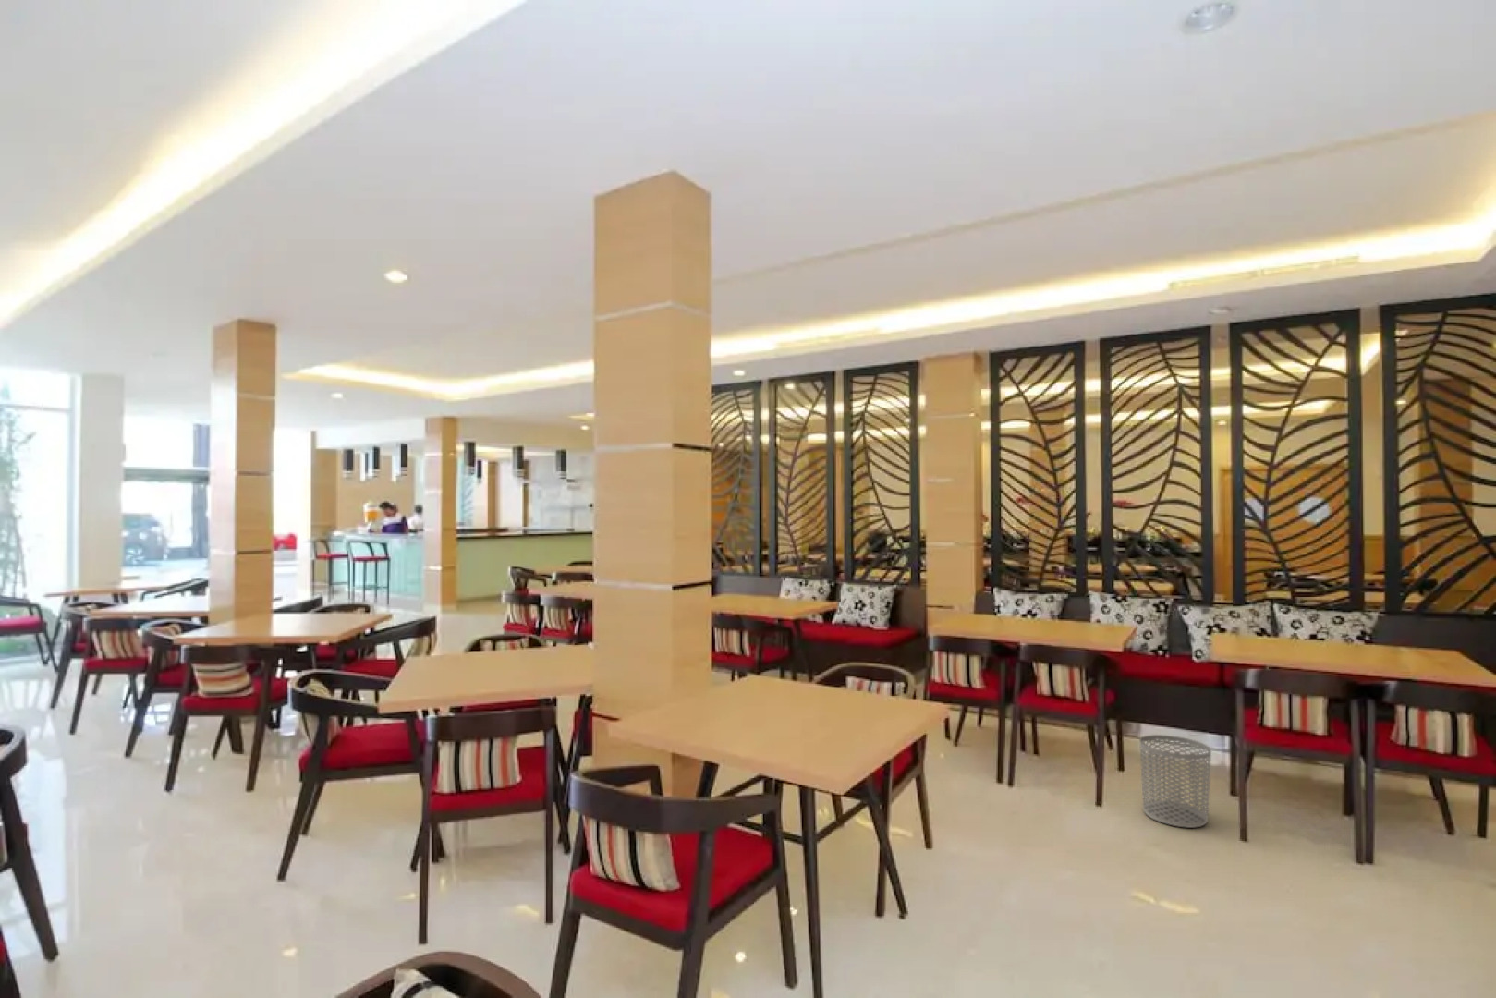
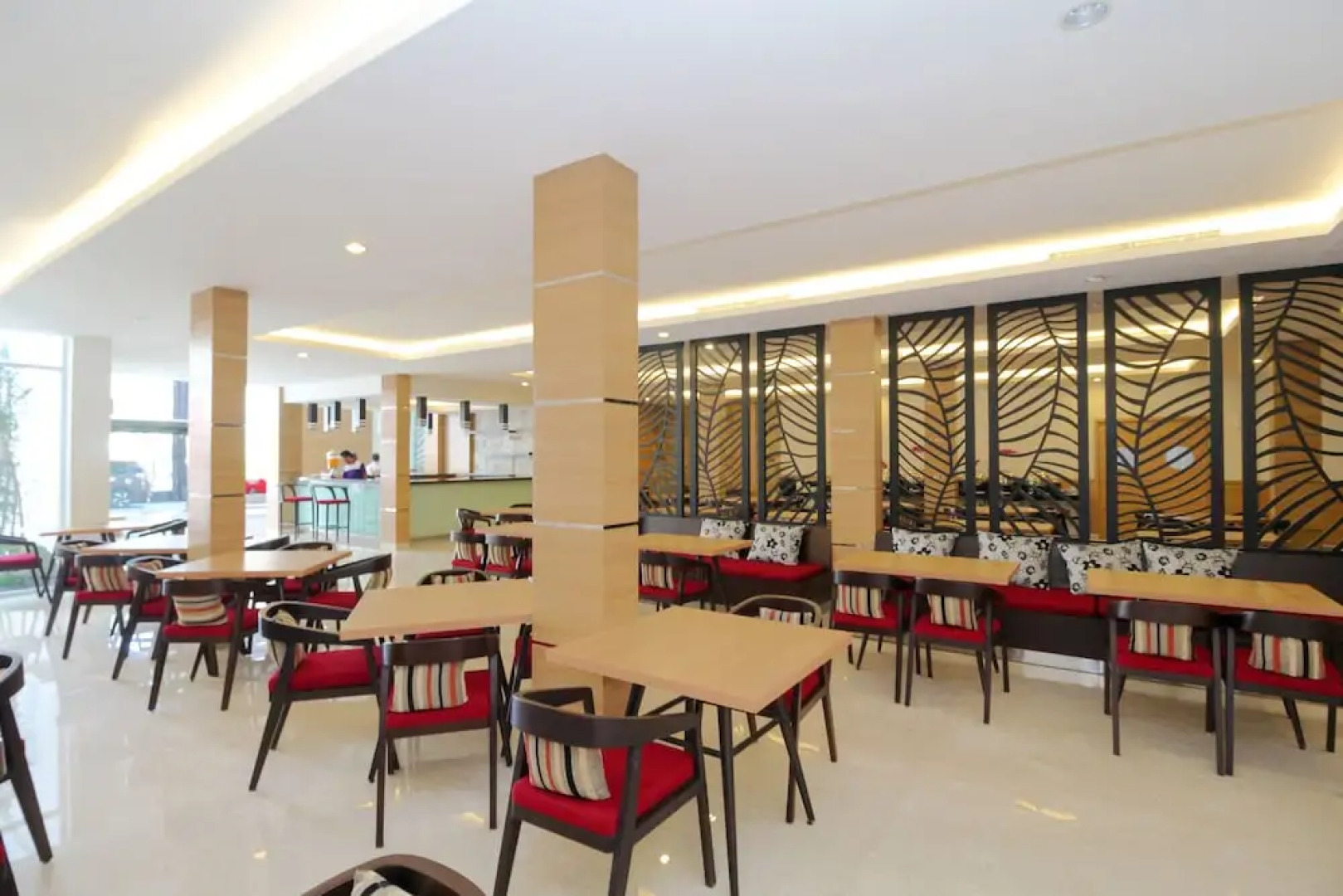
- waste bin (1174, 780)
